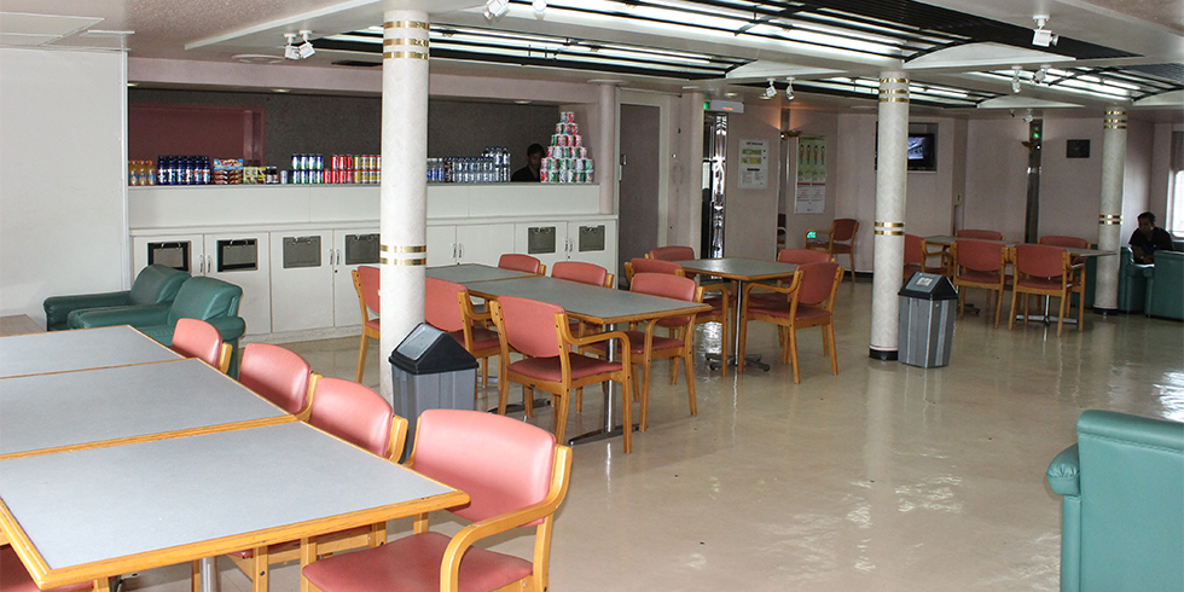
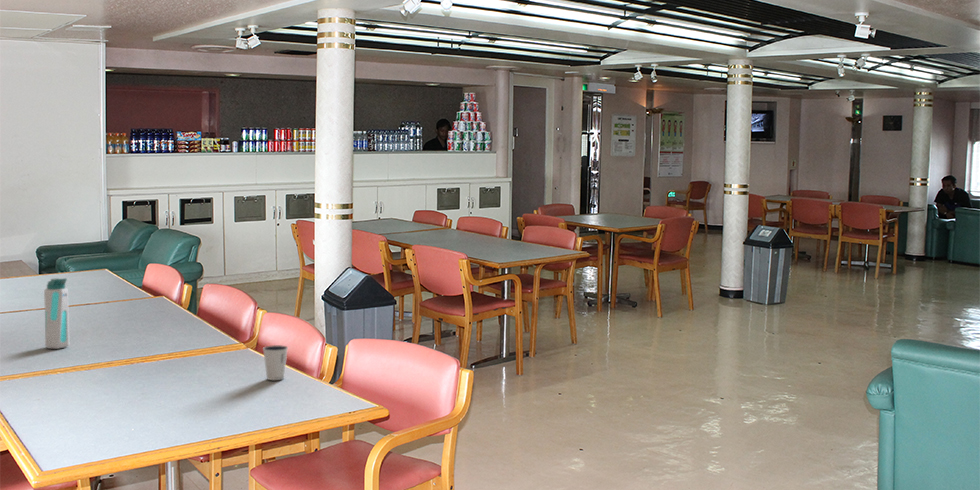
+ water bottle (57, 312)
+ dixie cup (275, 363)
